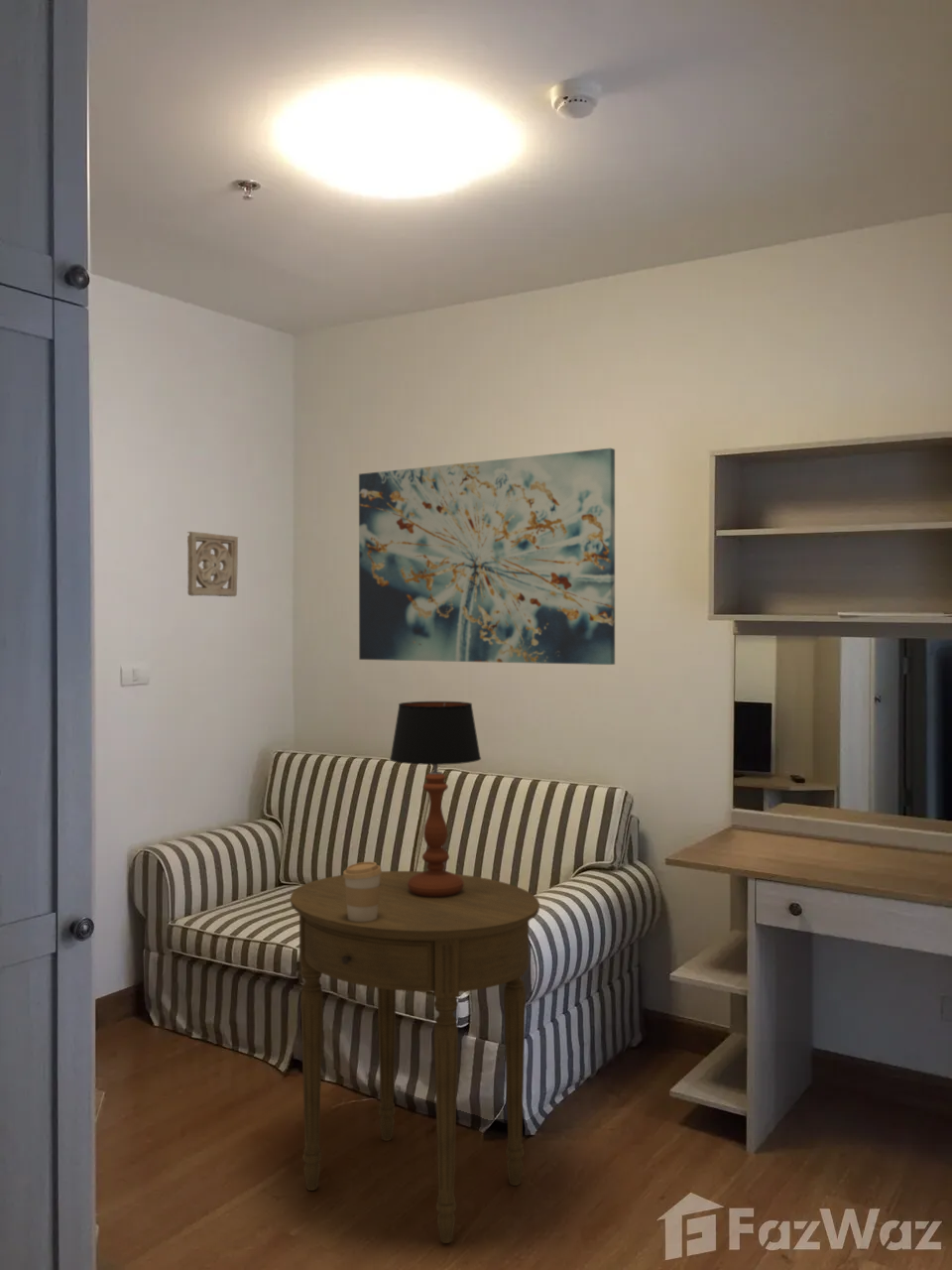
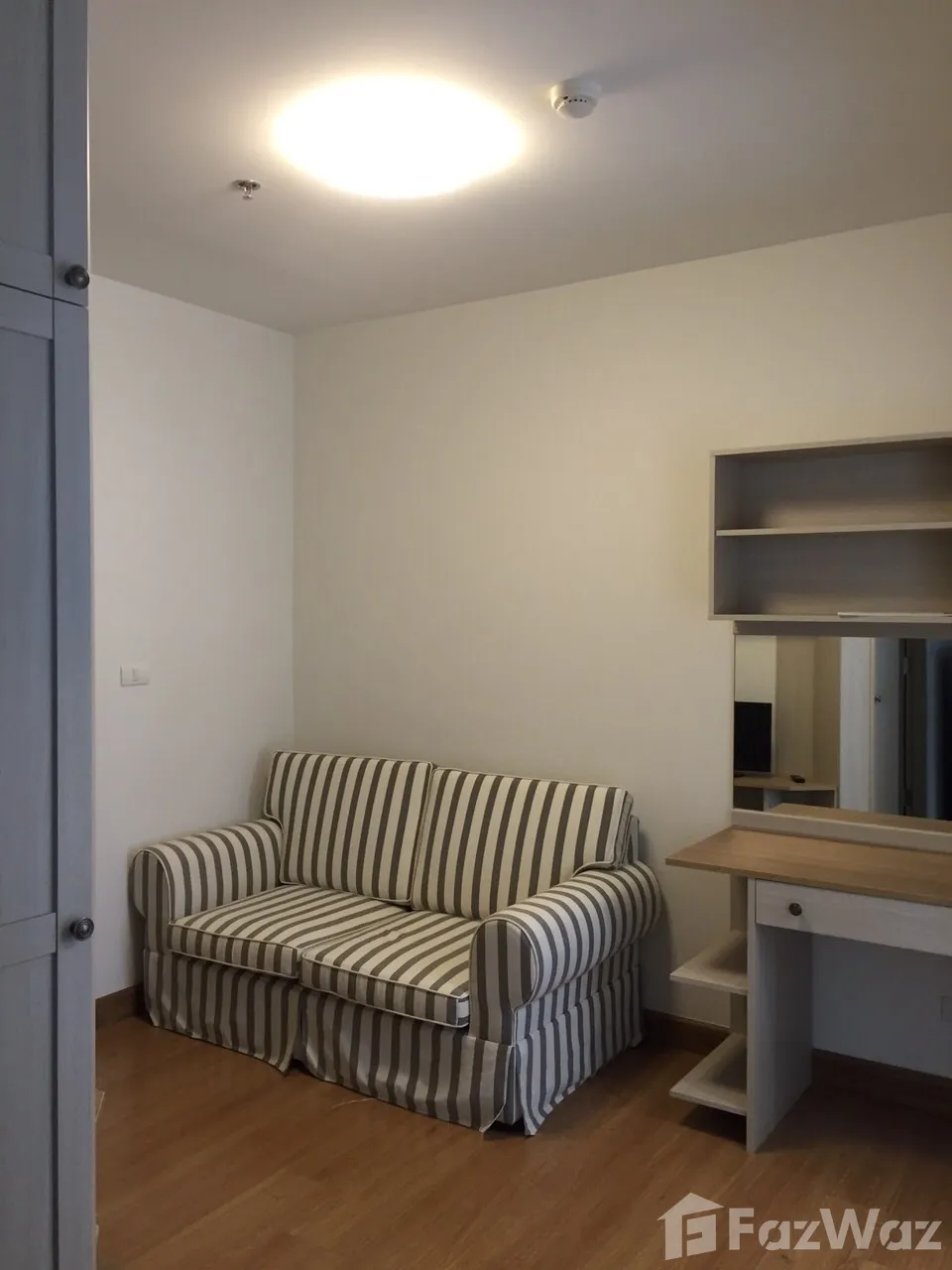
- side table (394, 1041)
- wall ornament (212, 565)
- coffee cup (362, 889)
- wall art (477, 562)
- table lamp (435, 797)
